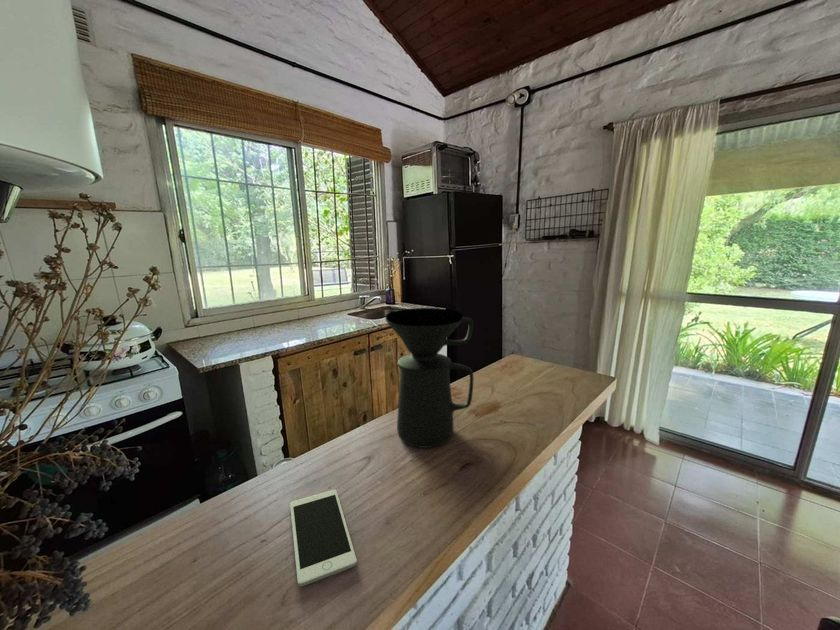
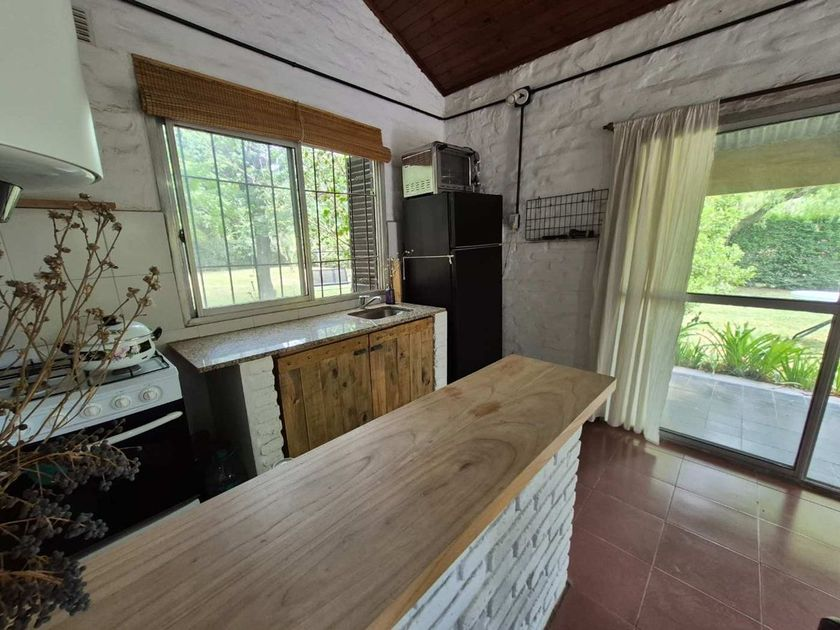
- coffee maker (424, 376)
- cell phone (320, 530)
